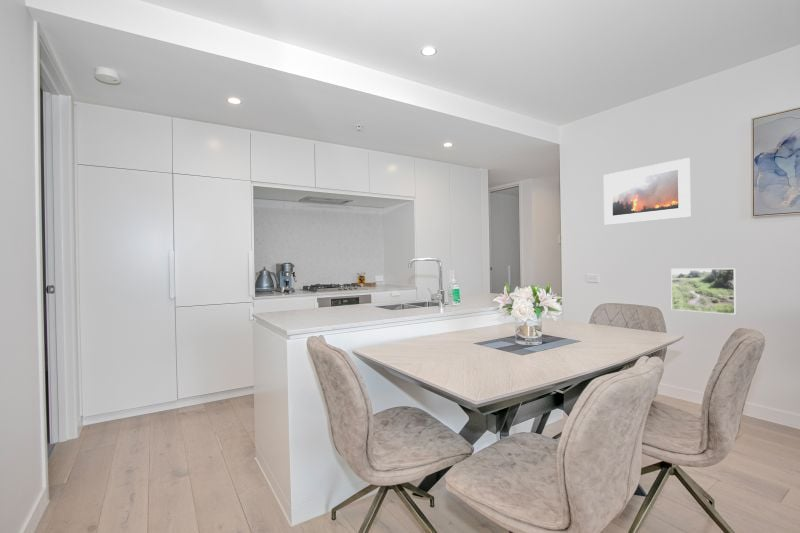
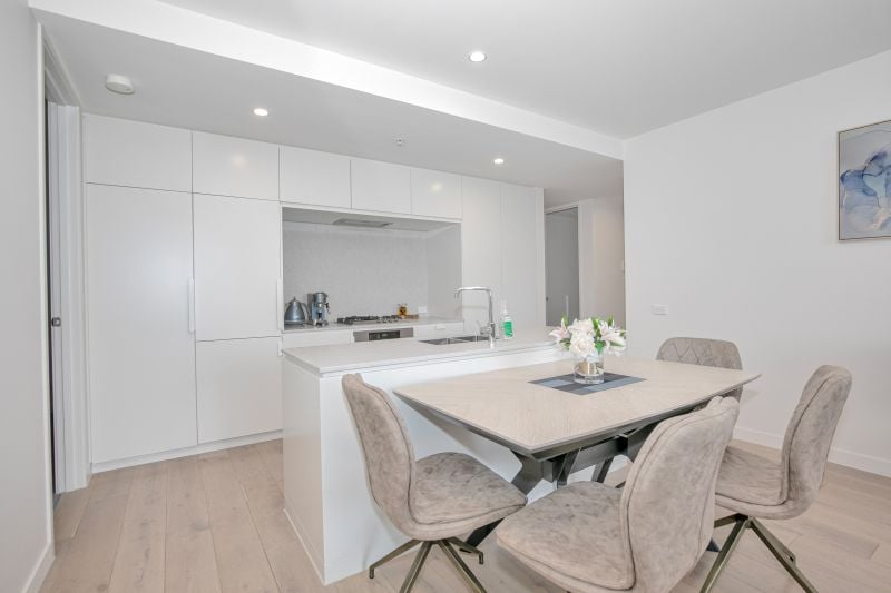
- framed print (702, 290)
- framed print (643, 194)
